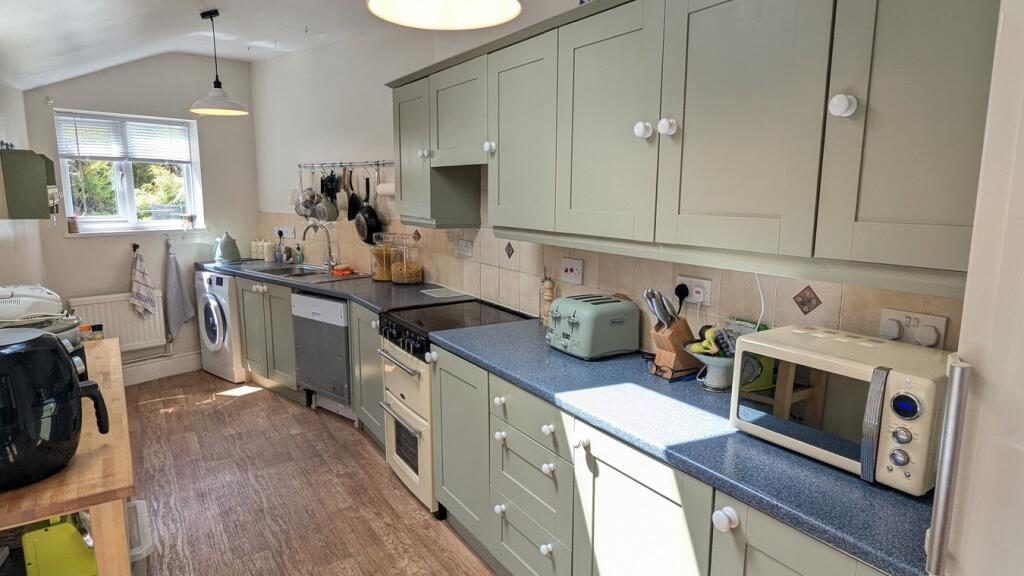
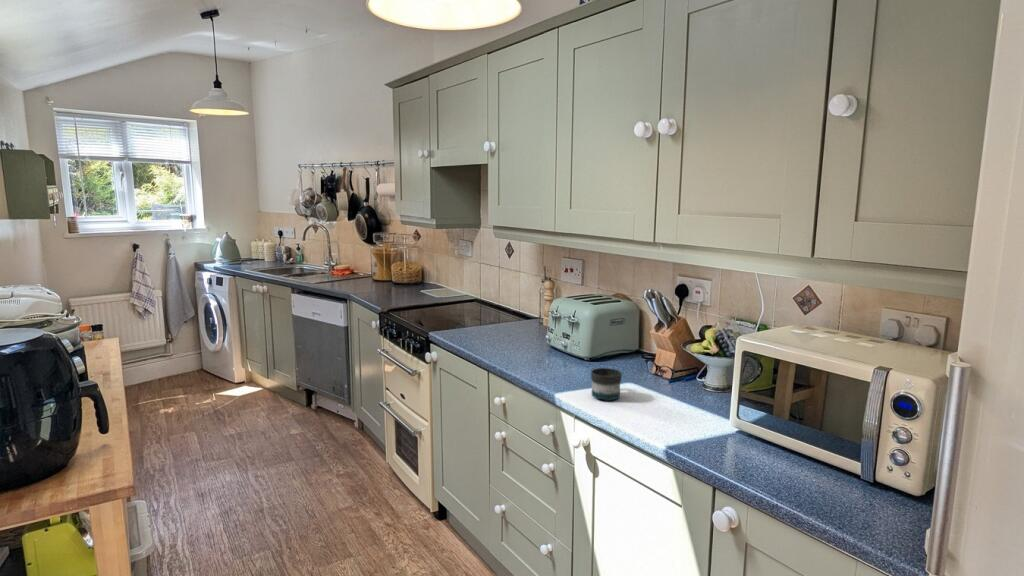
+ mug (603, 383)
